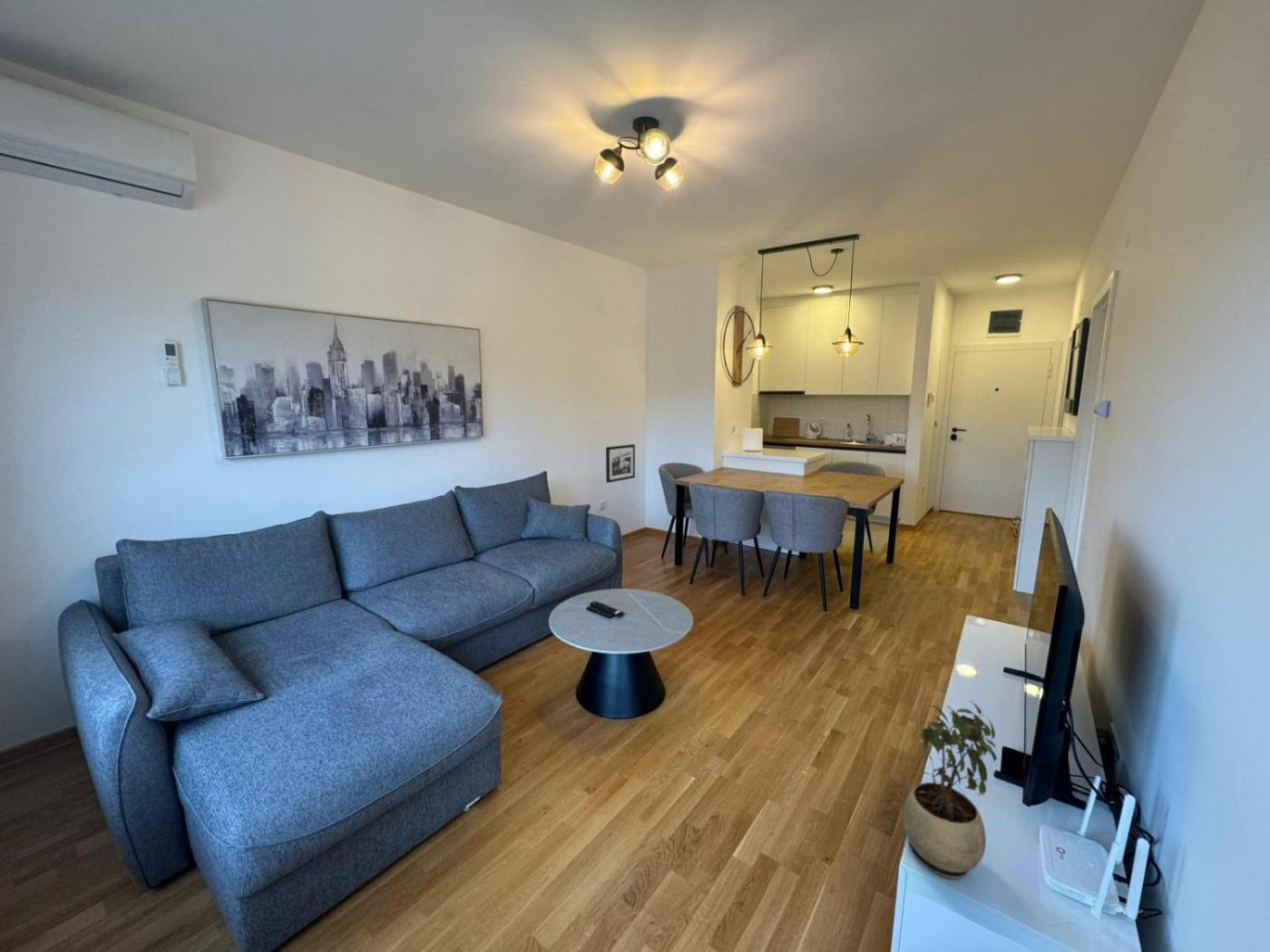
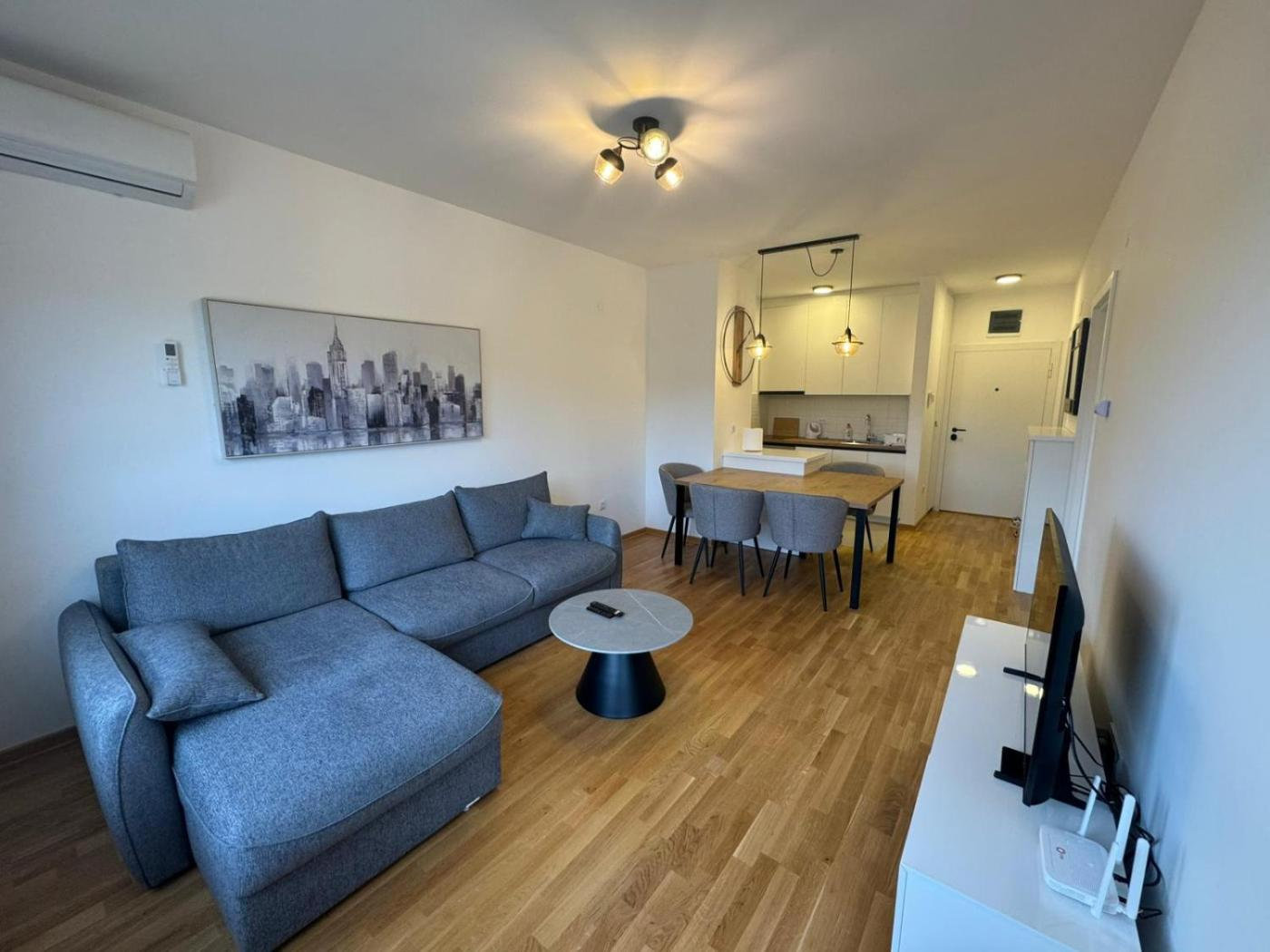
- picture frame (620, 462)
- potted plant (951, 770)
